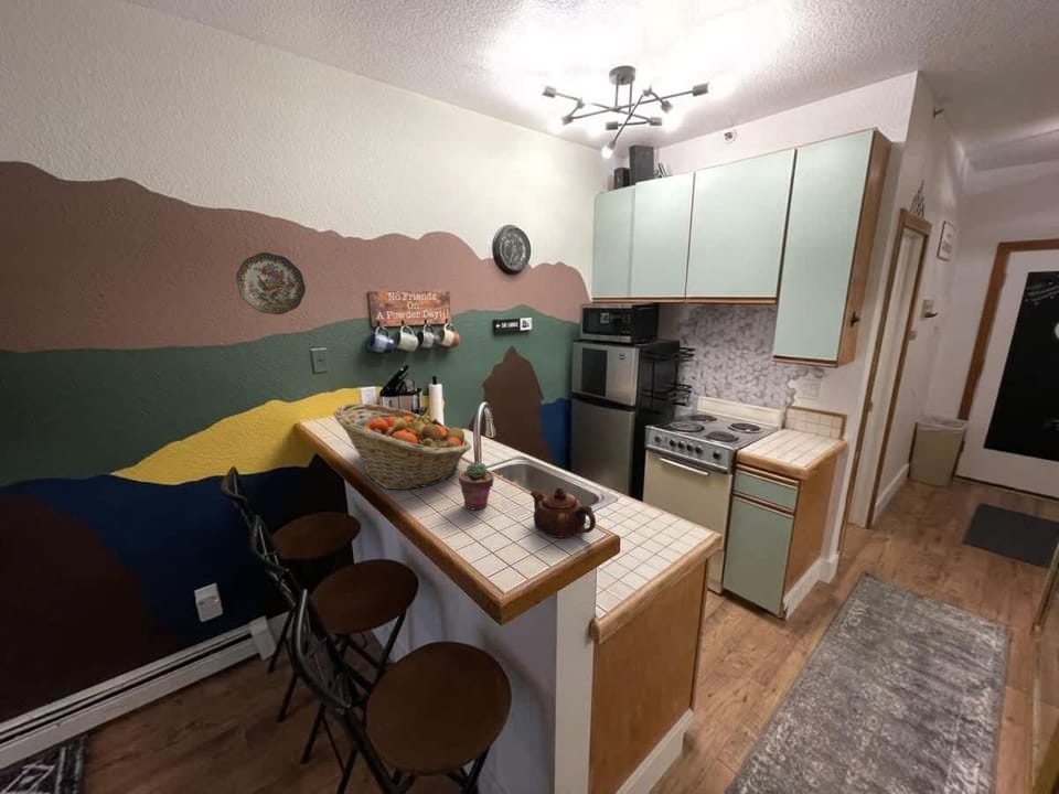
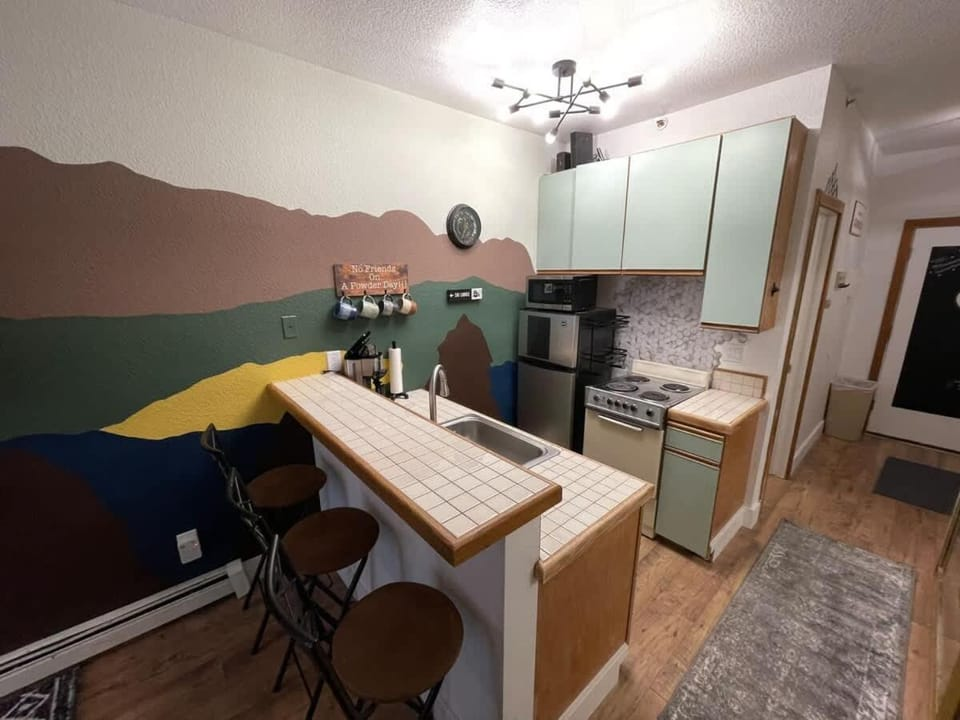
- fruit basket (404, 438)
- decorative plate (271, 283)
- teapot (560, 508)
- potted succulent (475, 483)
